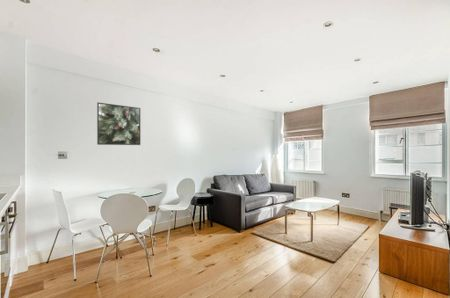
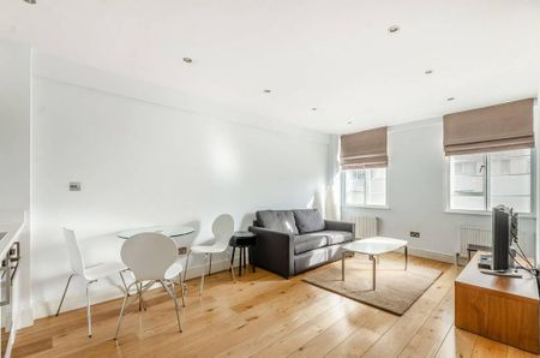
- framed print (120, 125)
